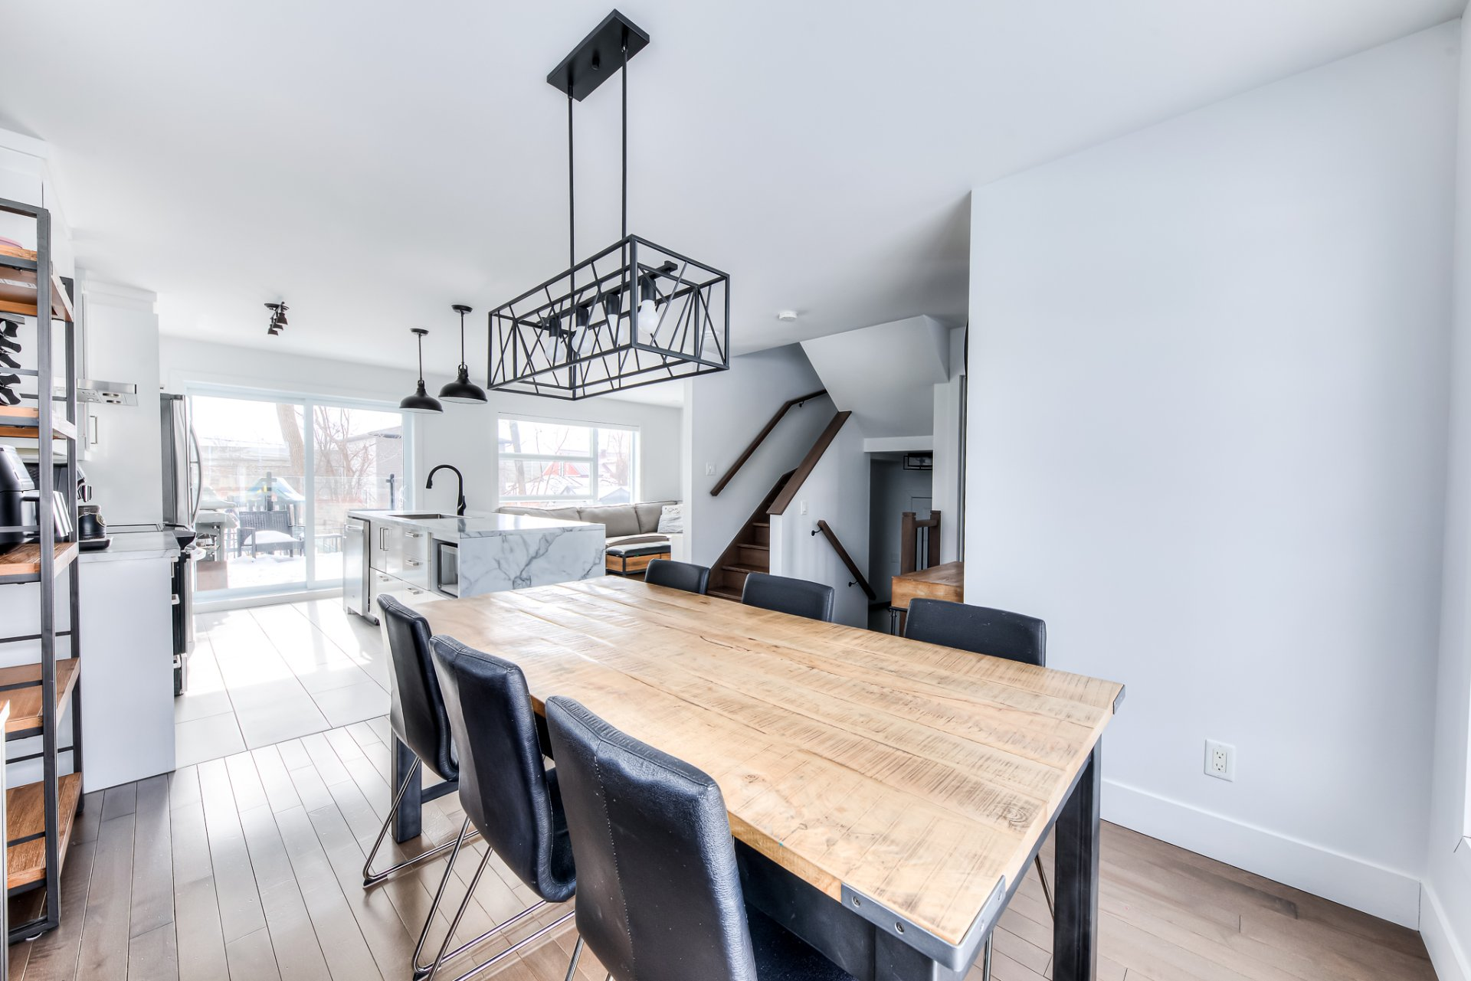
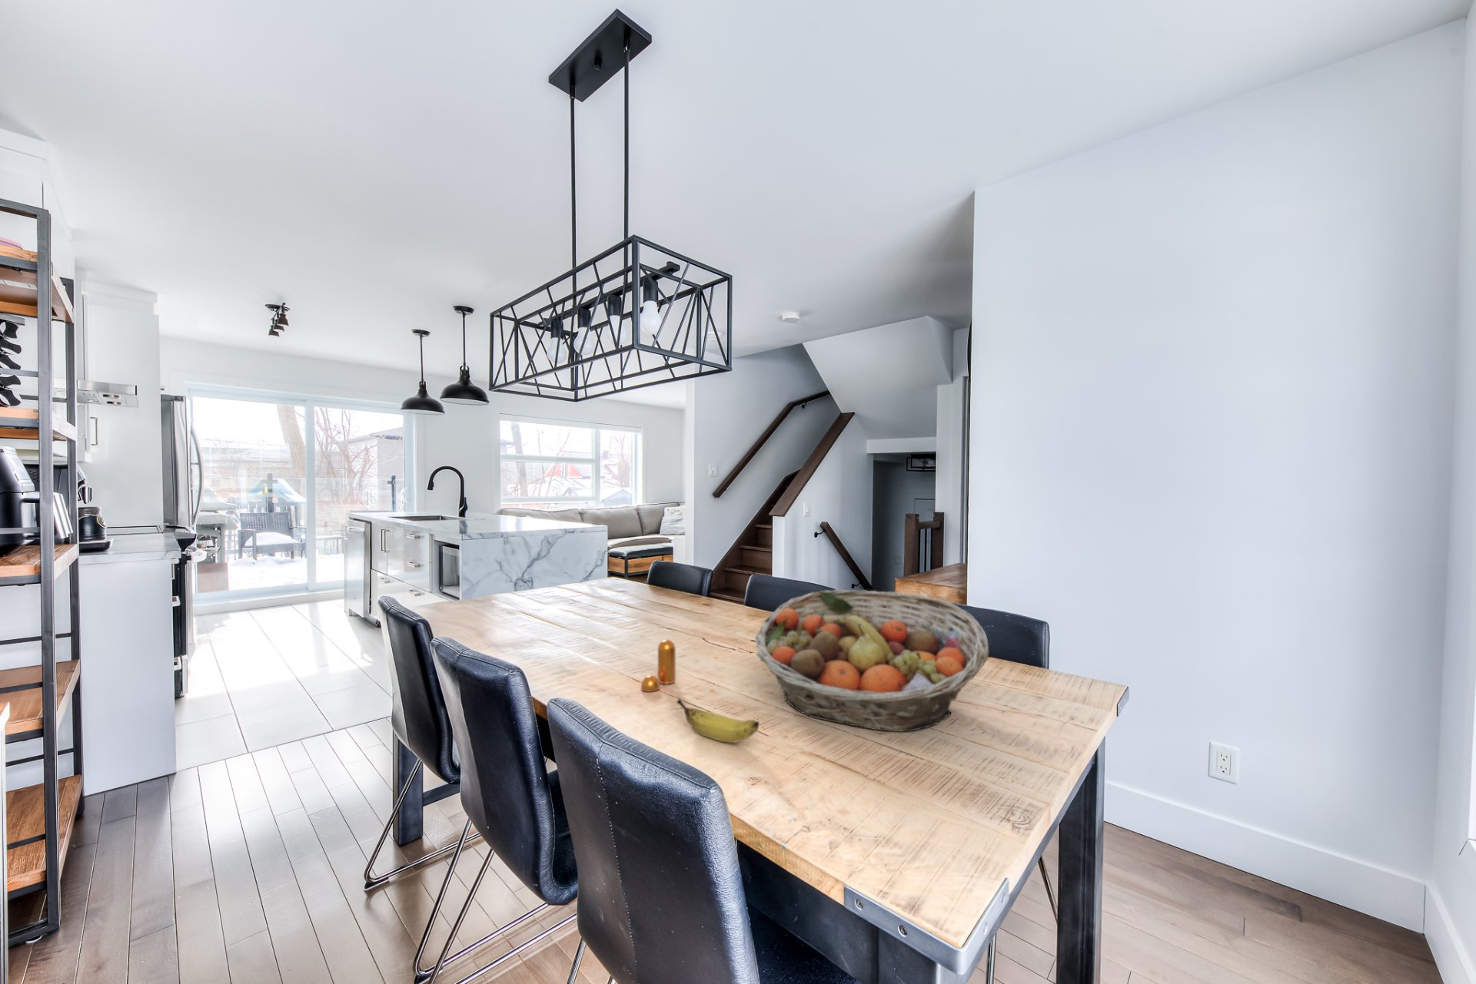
+ banana (718, 722)
+ fruit basket (865, 652)
+ pepper shaker (658, 663)
